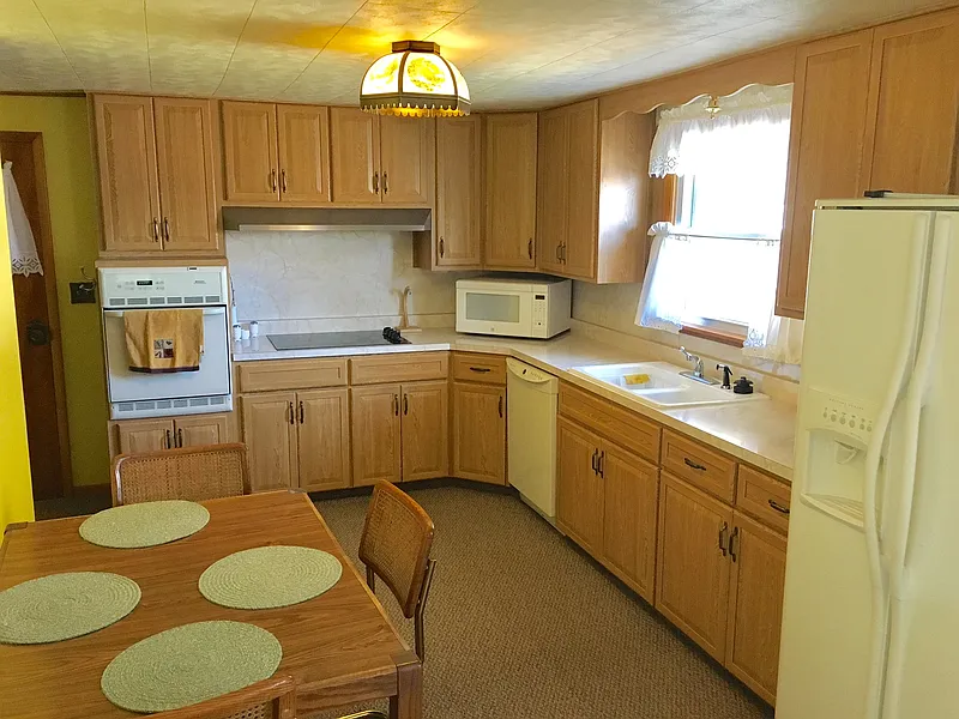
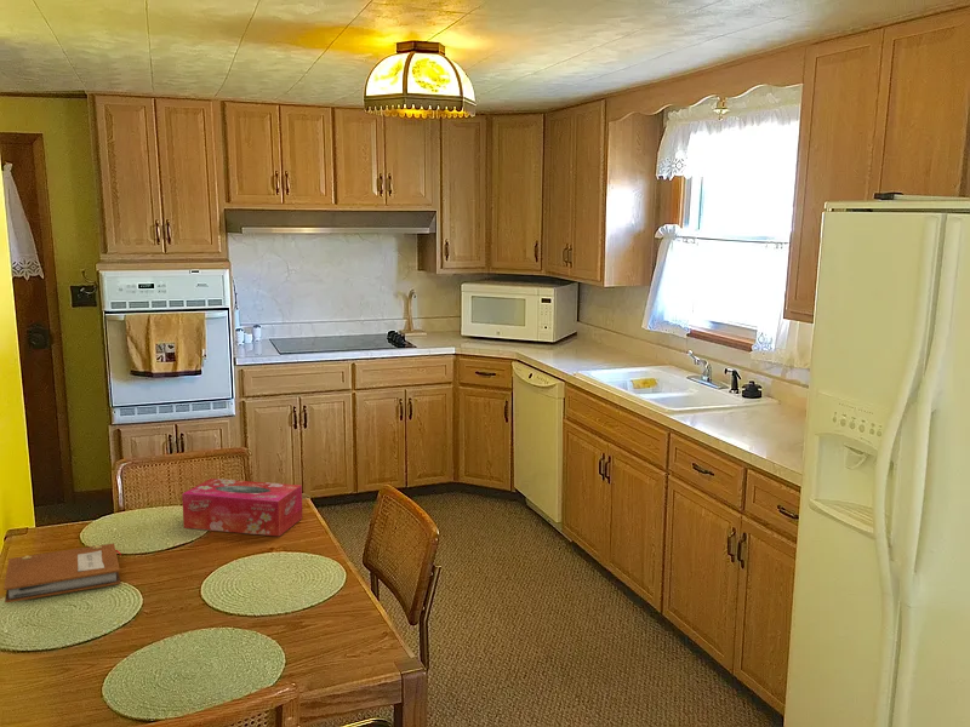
+ tissue box (242, 505)
+ notebook (65, 569)
